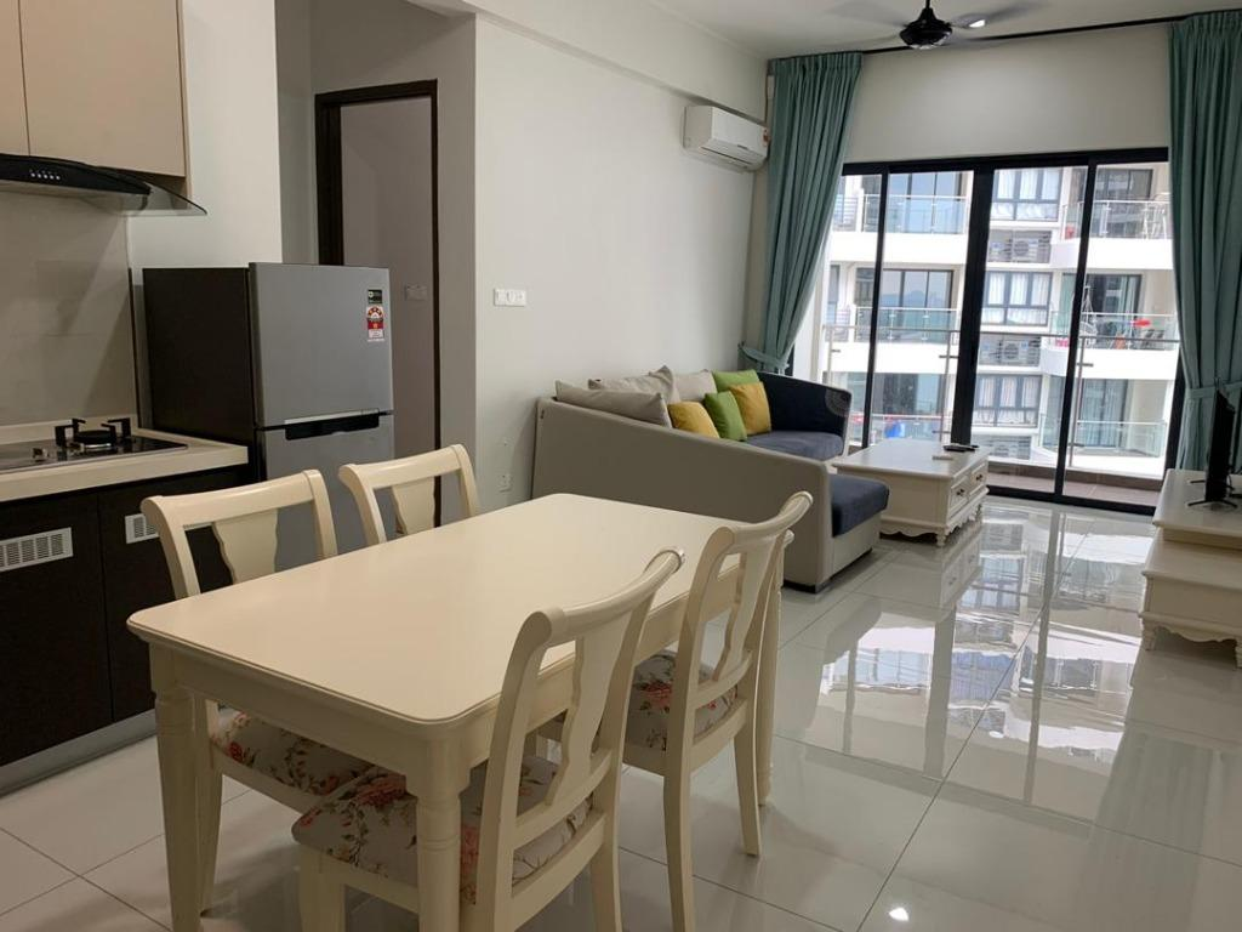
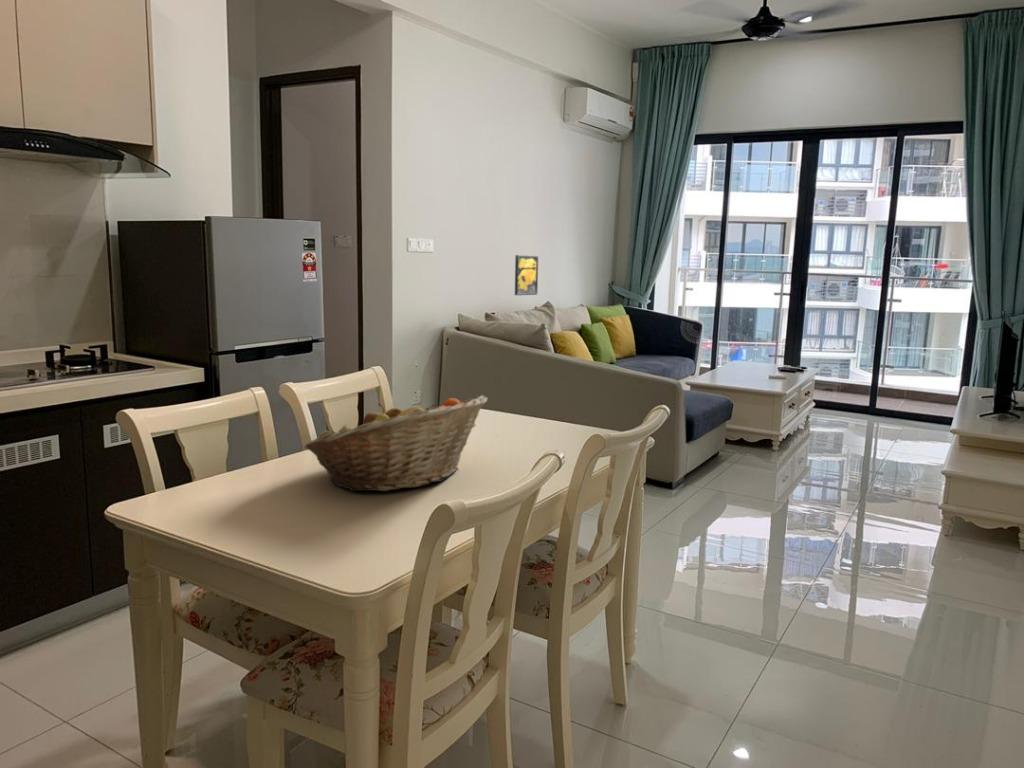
+ fruit basket (401, 435)
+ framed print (526, 275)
